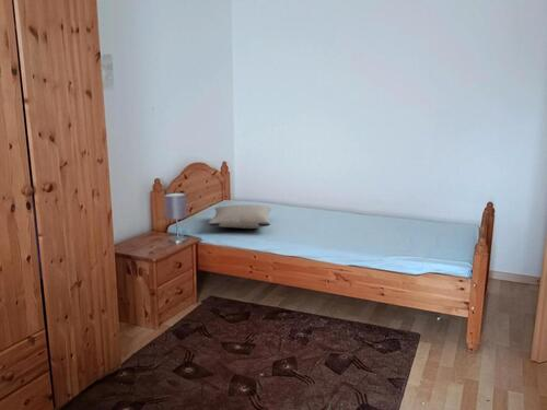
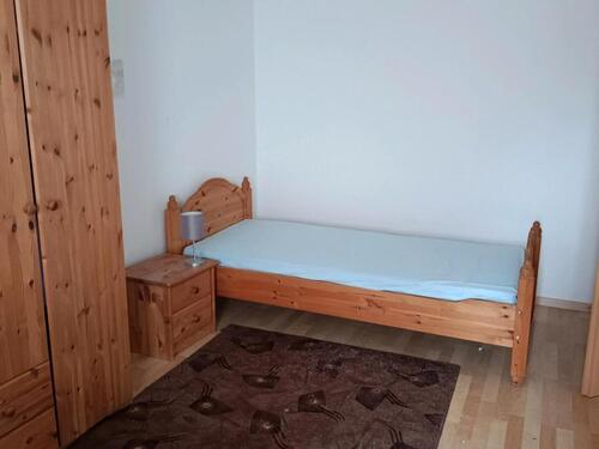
- pillow (241, 215)
